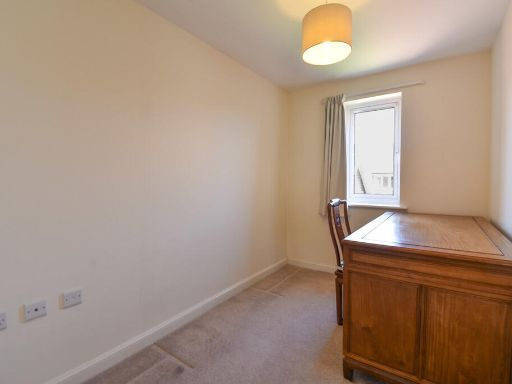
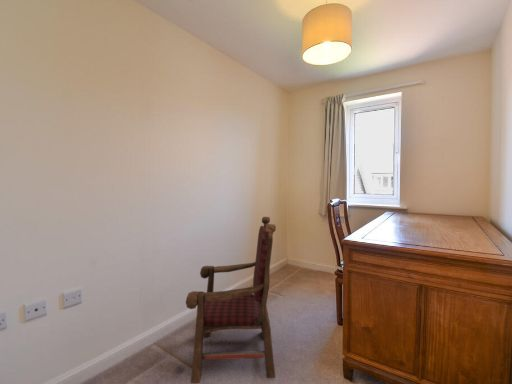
+ armchair (235, 289)
